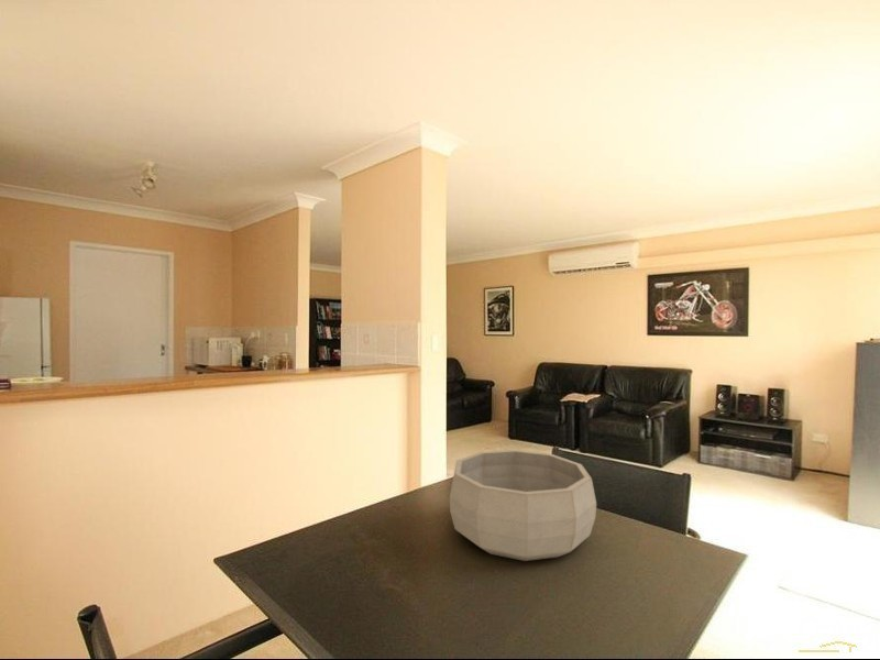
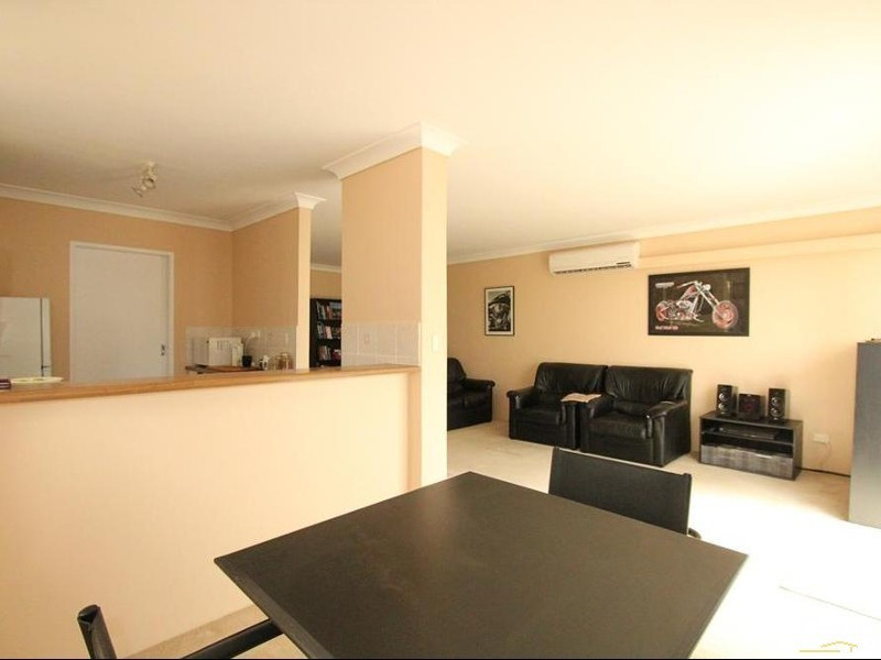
- decorative bowl (519, 502)
